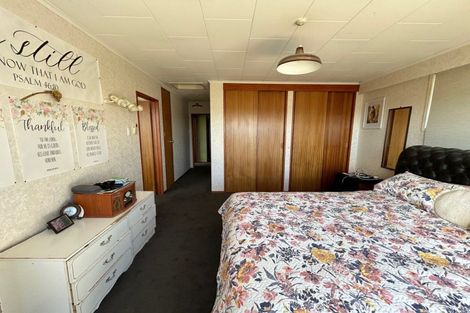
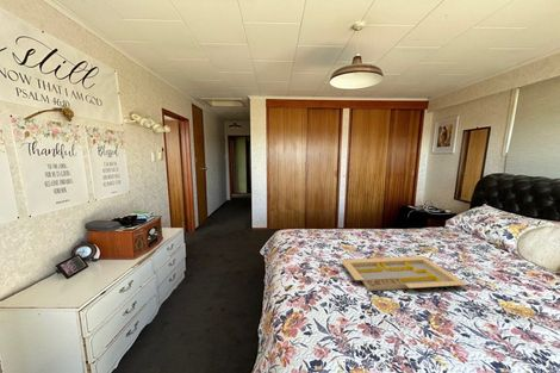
+ serving tray (397, 273)
